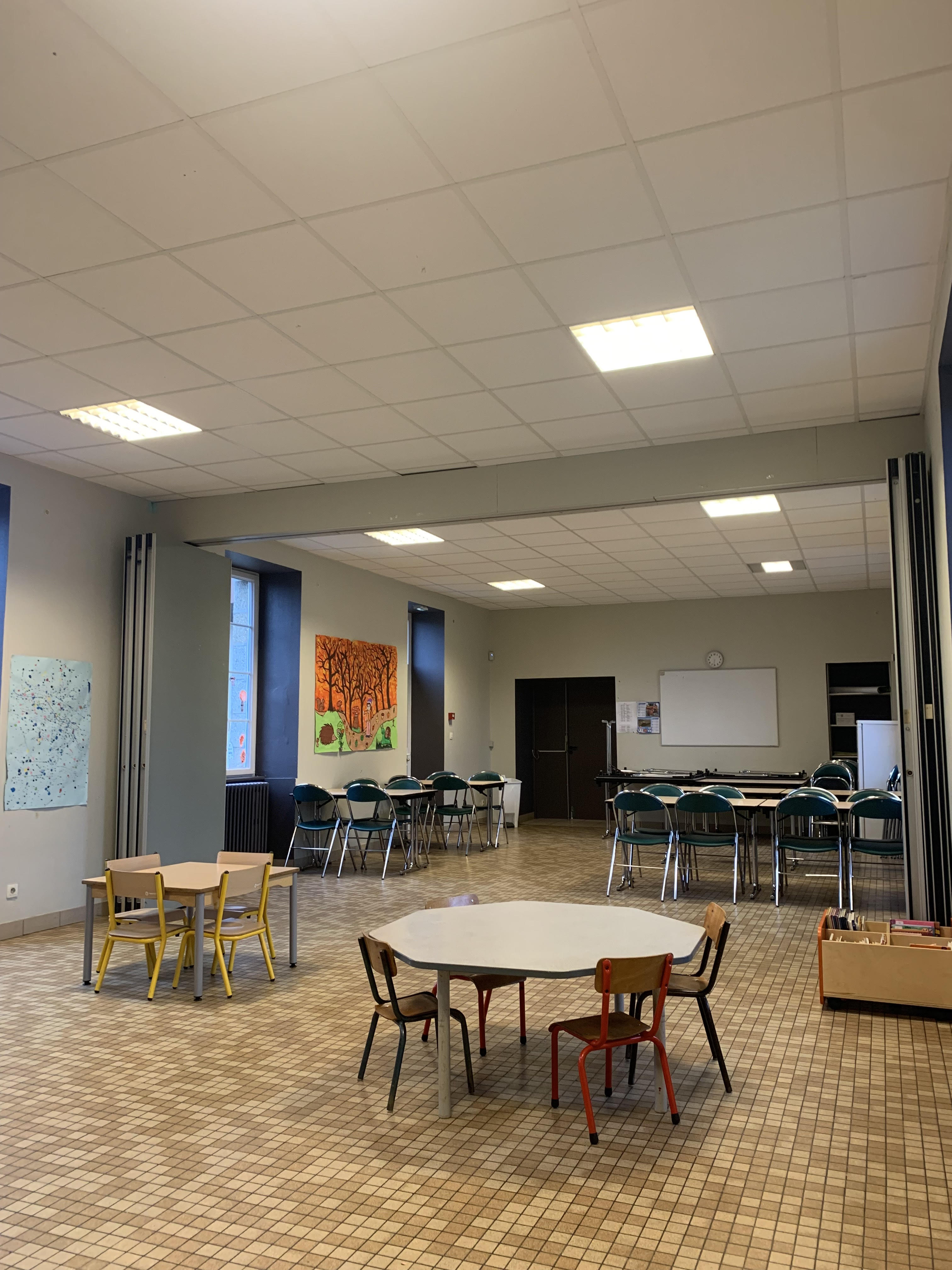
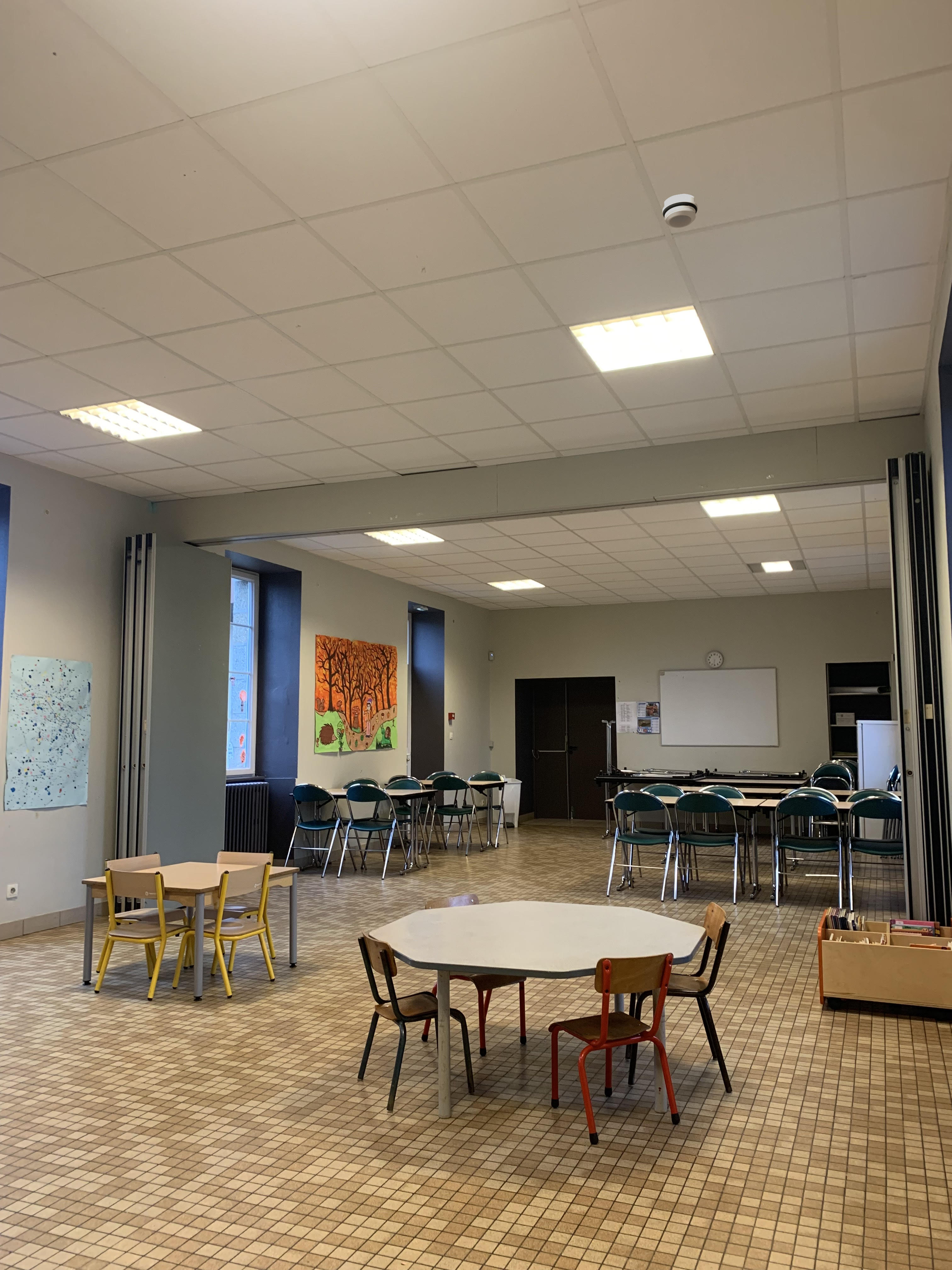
+ smoke detector (680, 212)
